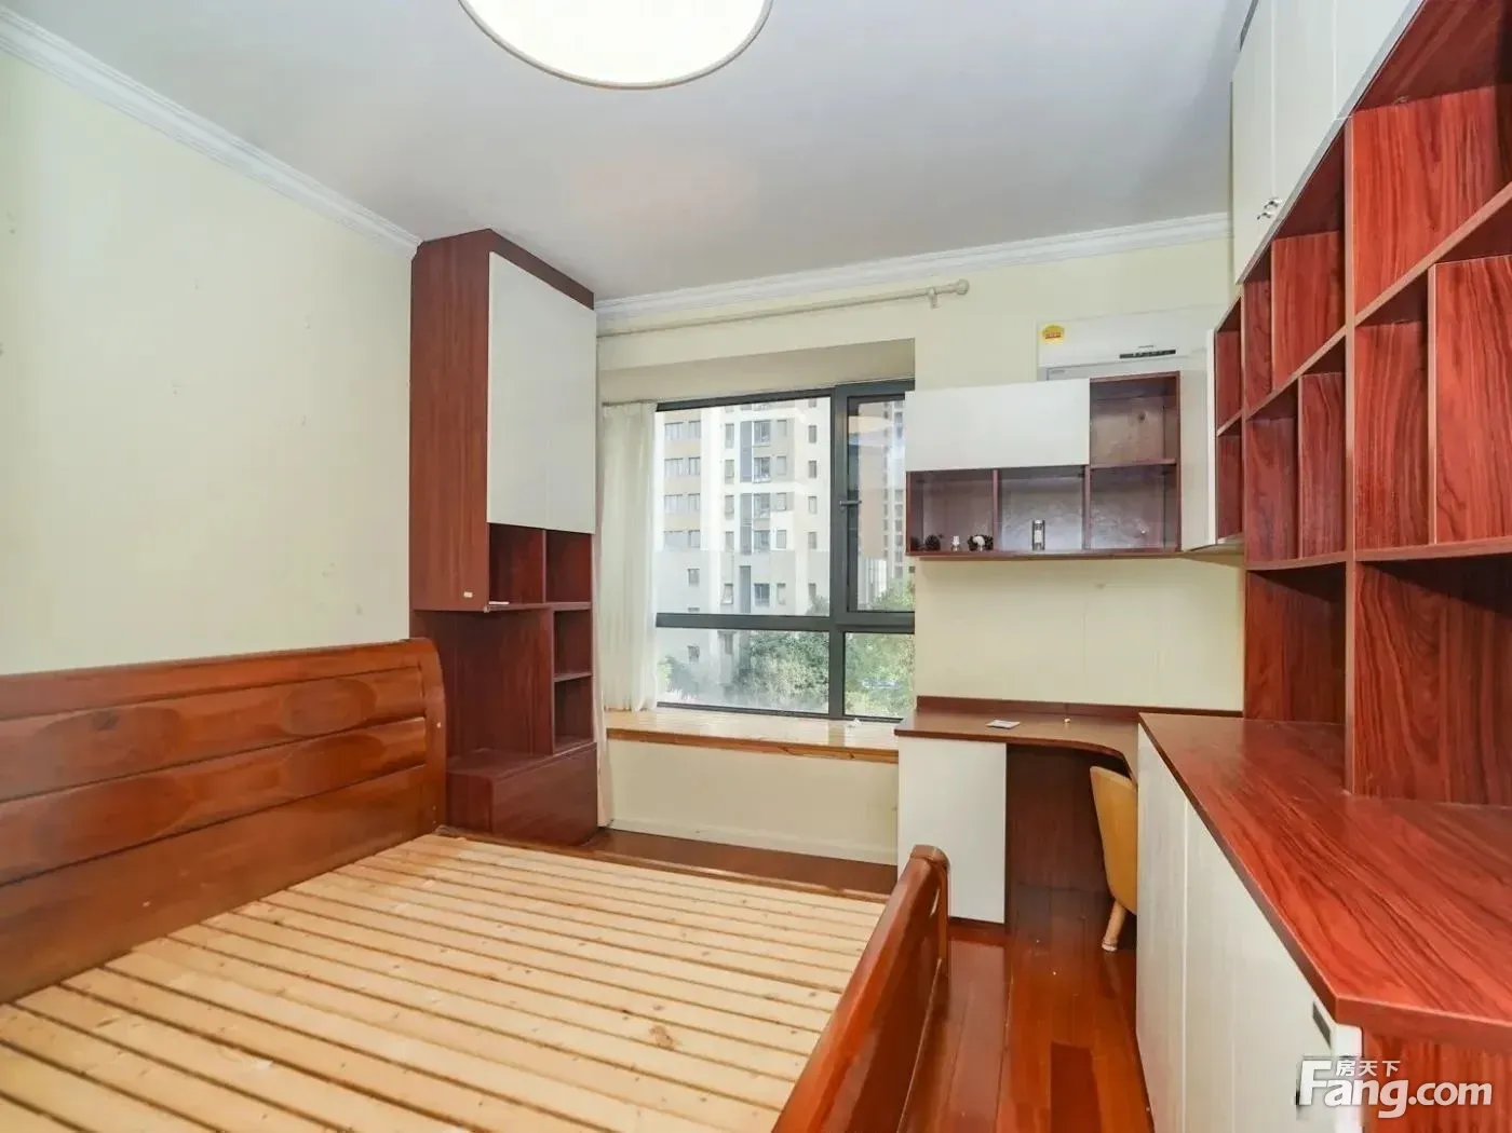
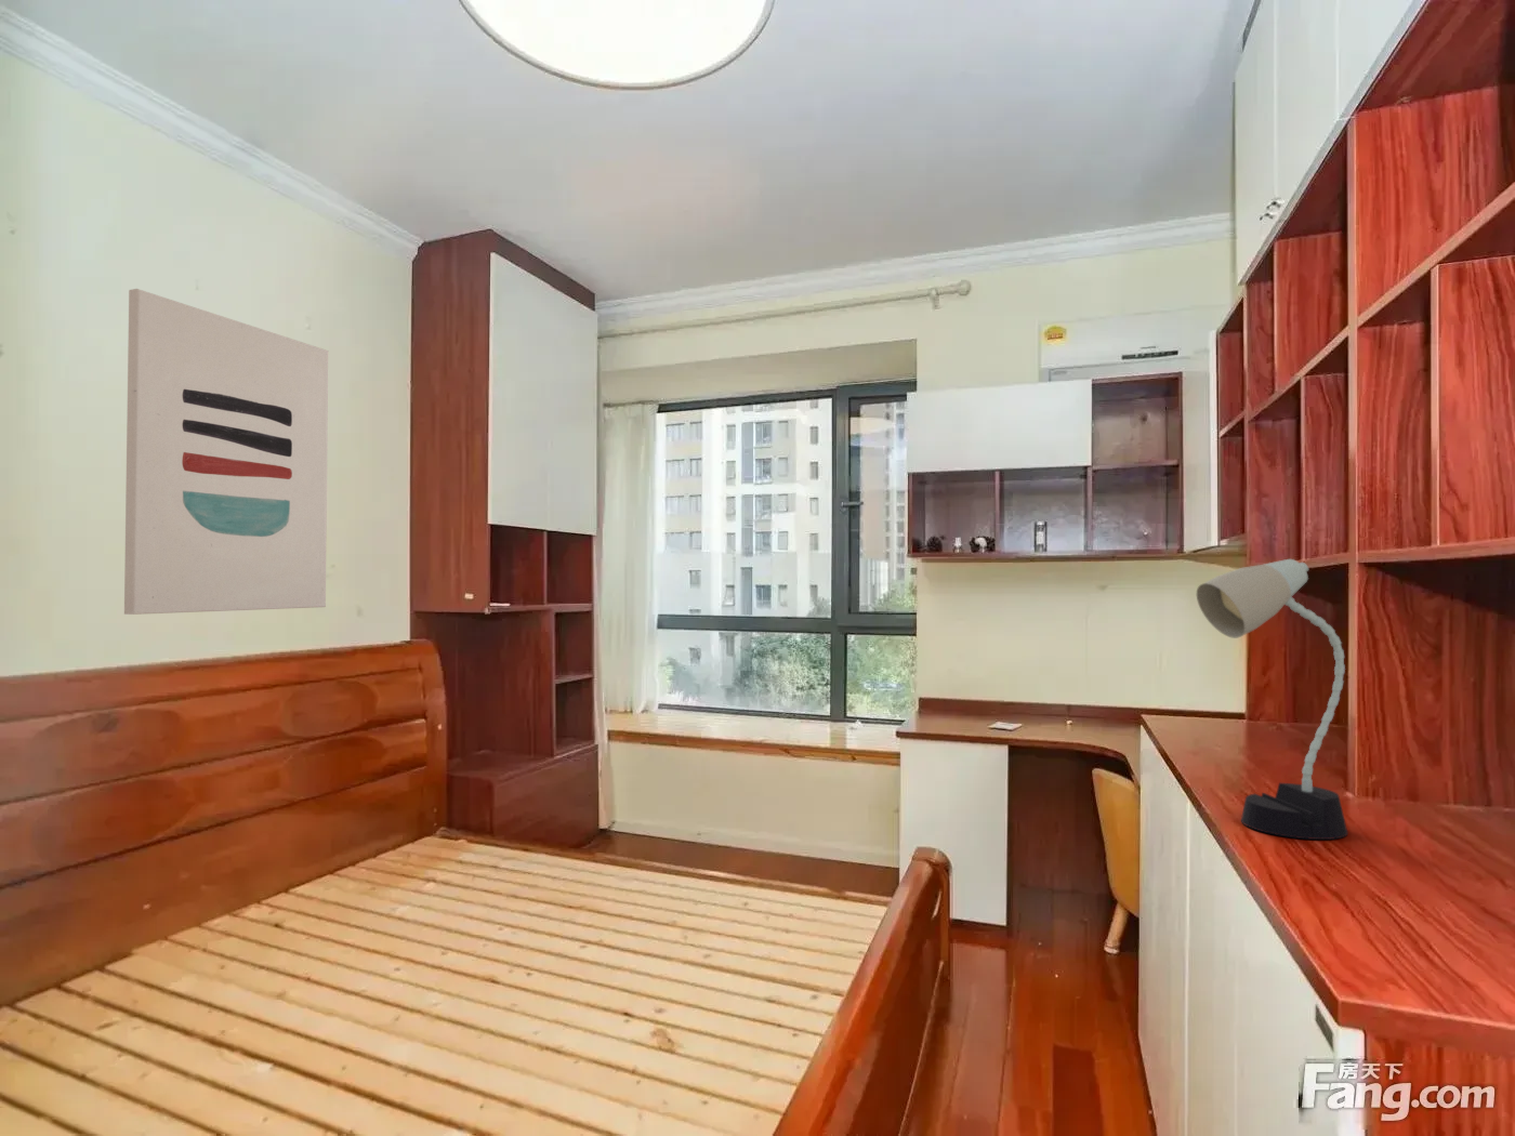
+ wall art (239, 467)
+ desk lamp (1323, 714)
